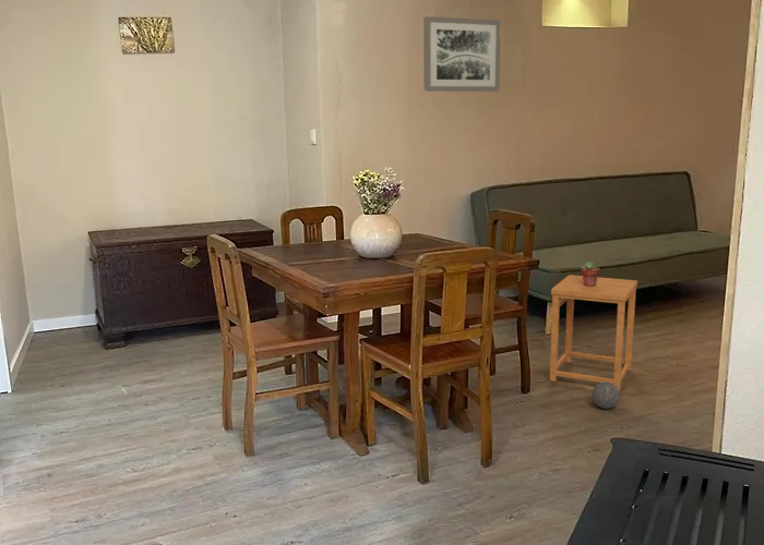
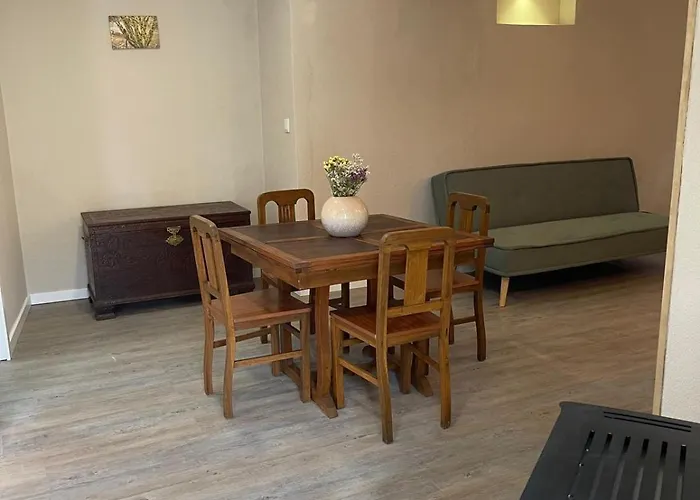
- potted succulent (589, 272)
- wall art (463, 55)
- side table (572, 330)
- ball (606, 395)
